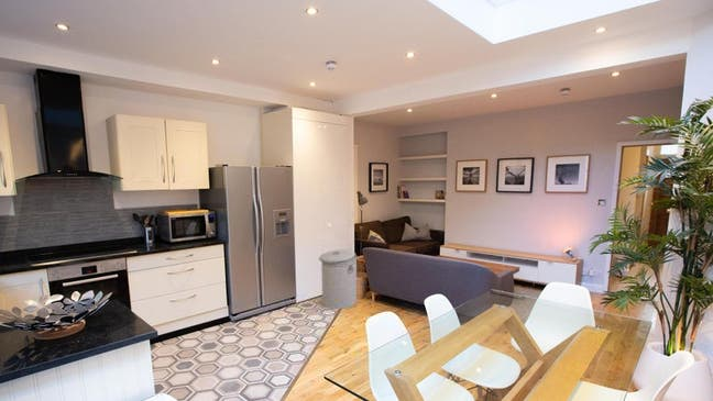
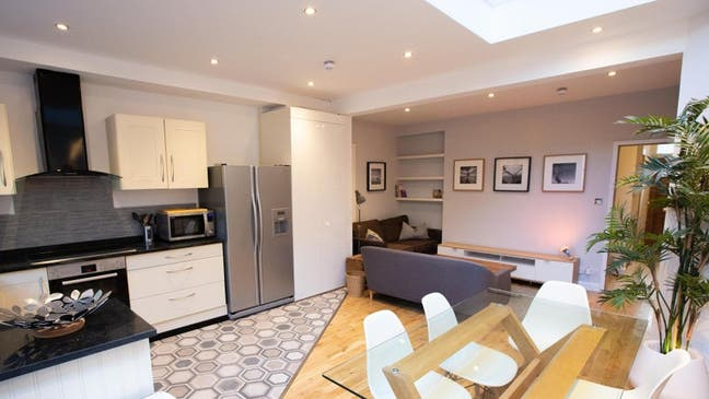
- can (338, 277)
